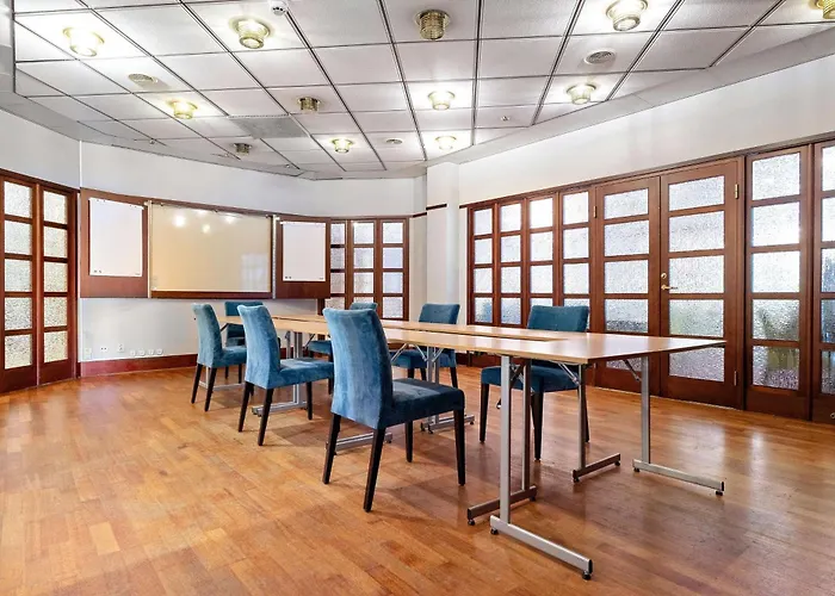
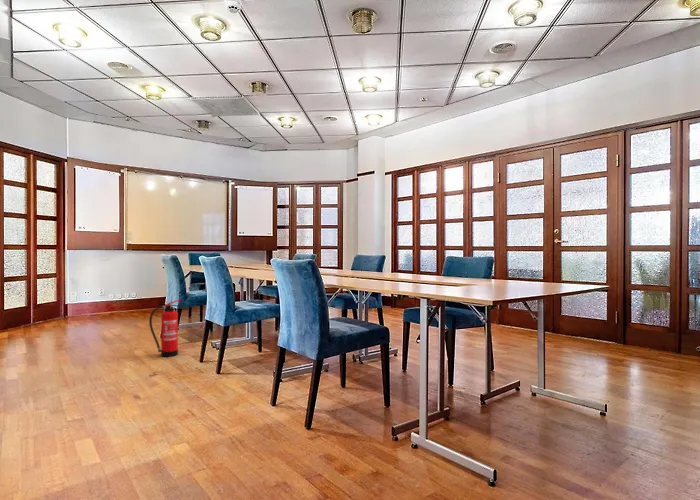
+ fire extinguisher (165, 327)
